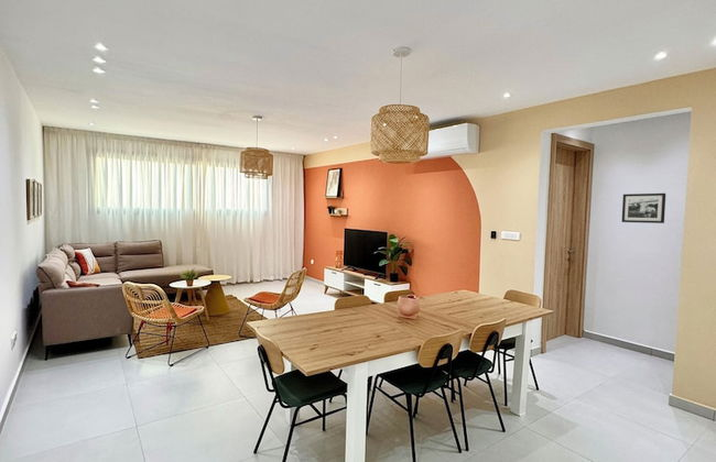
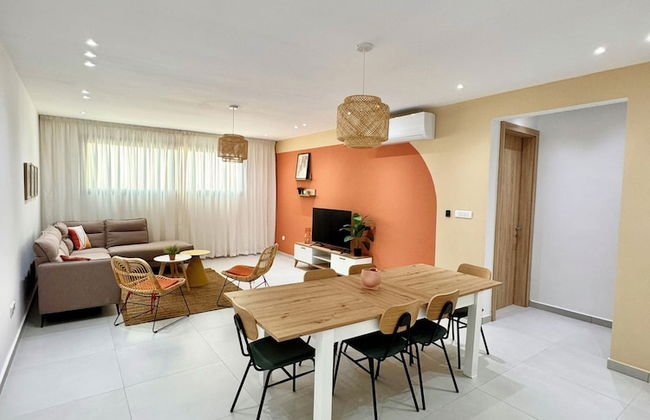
- picture frame (642, 208)
